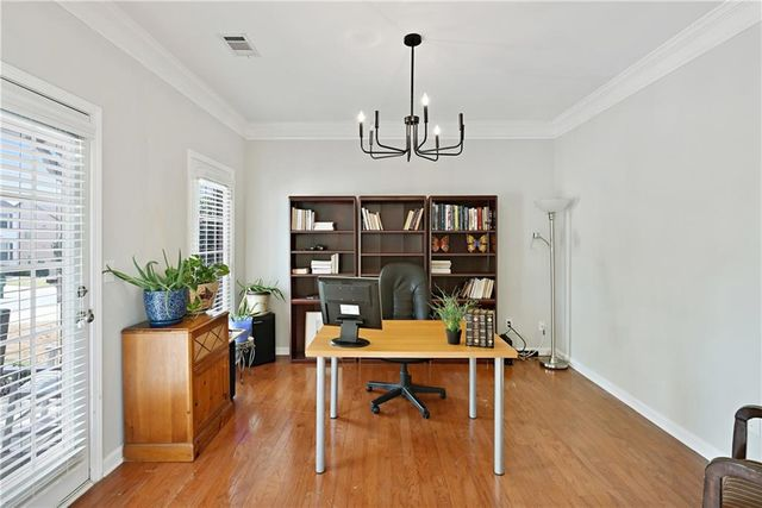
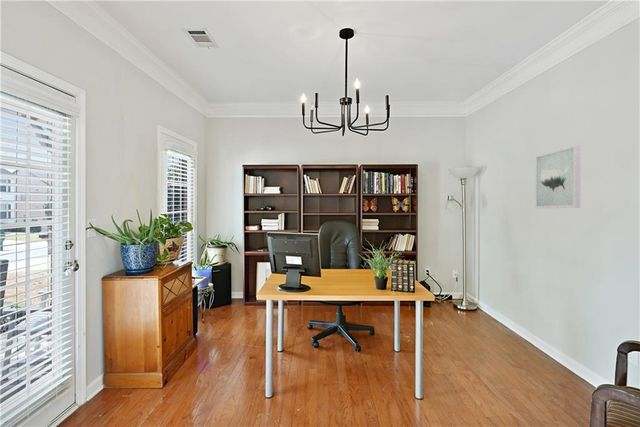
+ wall art (555, 179)
